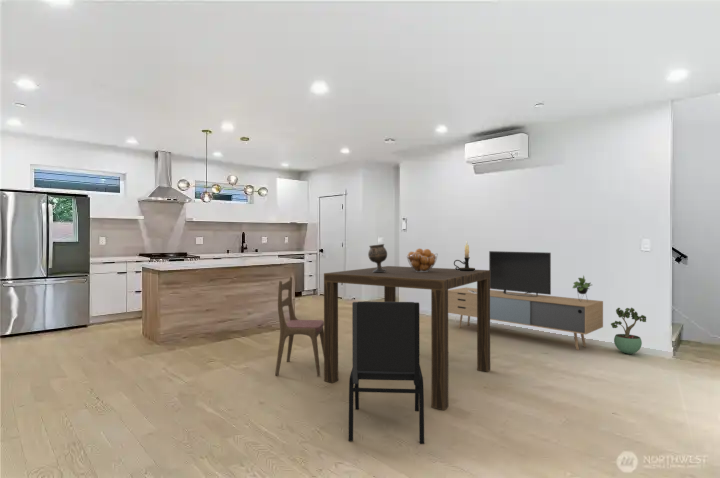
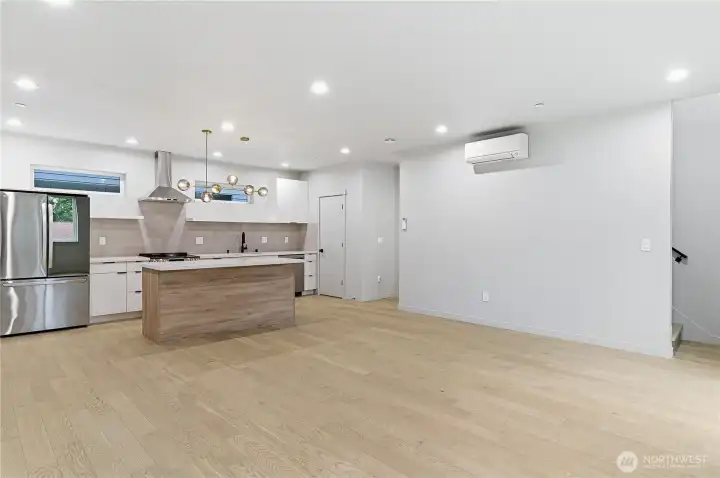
- dining table (431, 323)
- media console (516, 294)
- dining chair (386, 360)
- goblet (377, 257)
- candle holder (465, 255)
- dining chair (302, 323)
- fruit basket (421, 259)
- potted plant (629, 330)
